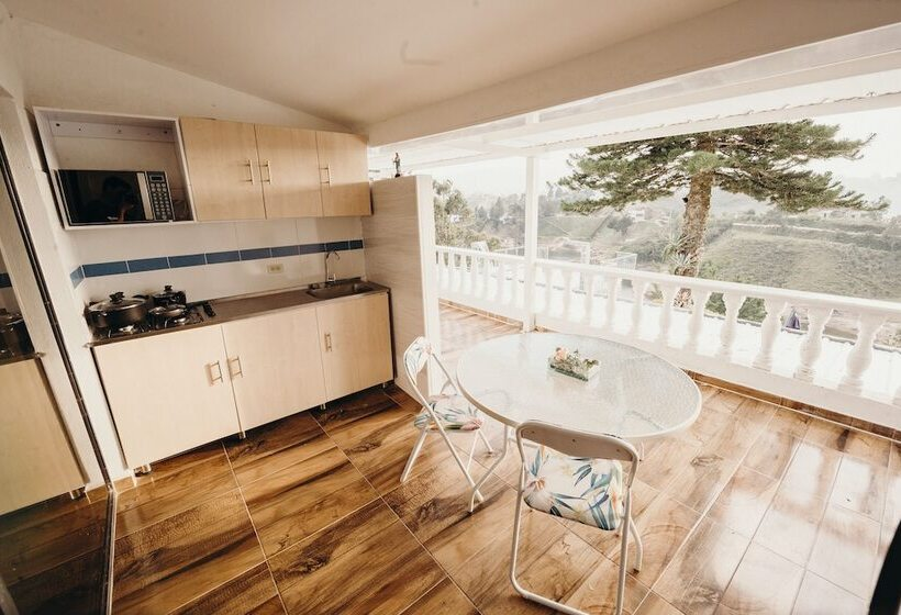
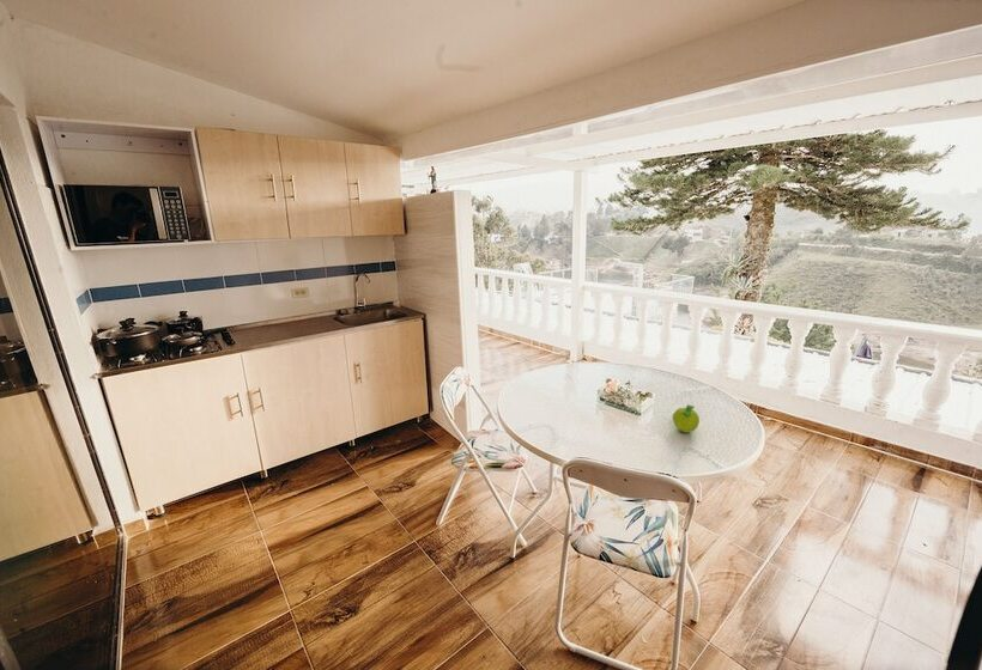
+ fruit (685, 419)
